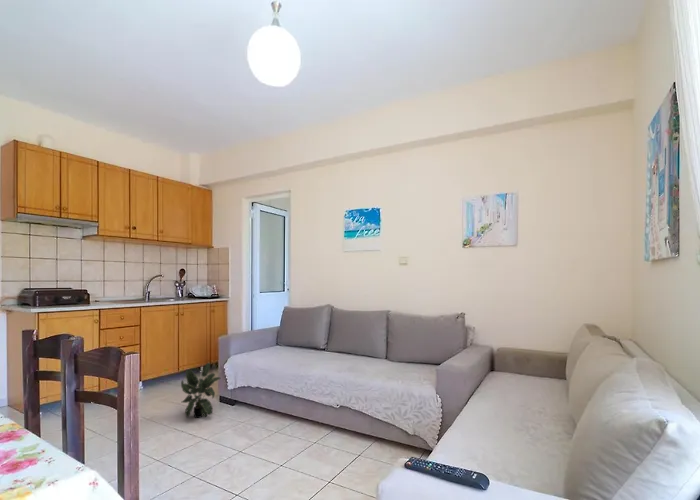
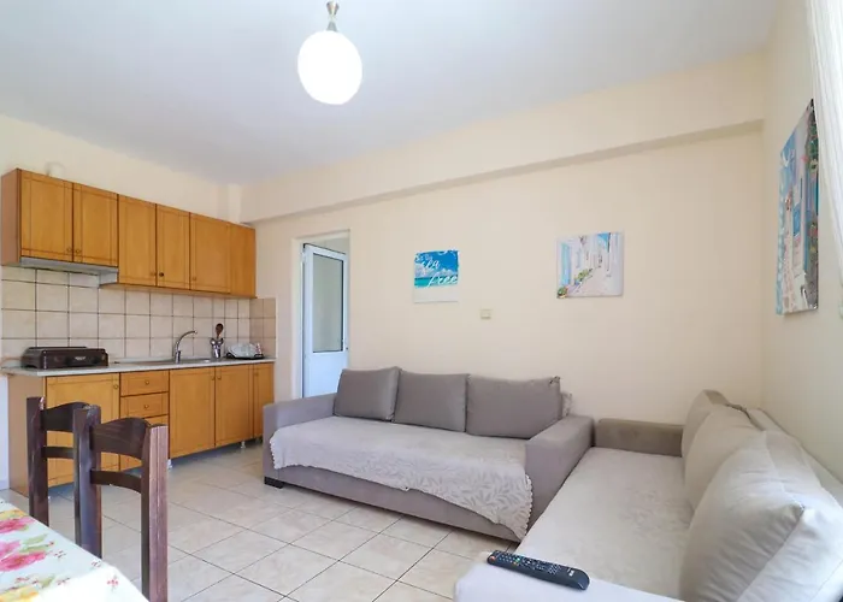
- potted plant (201, 391)
